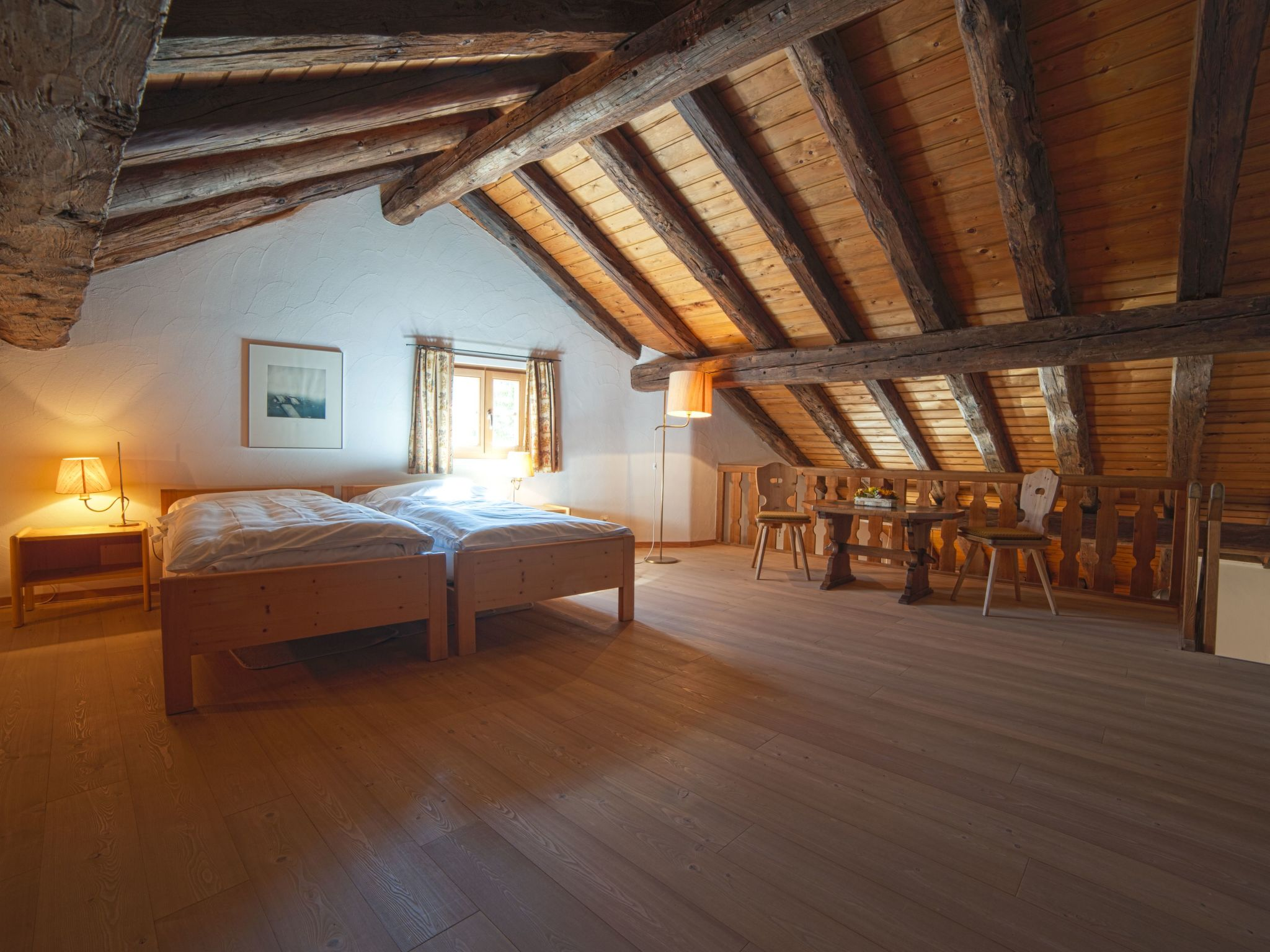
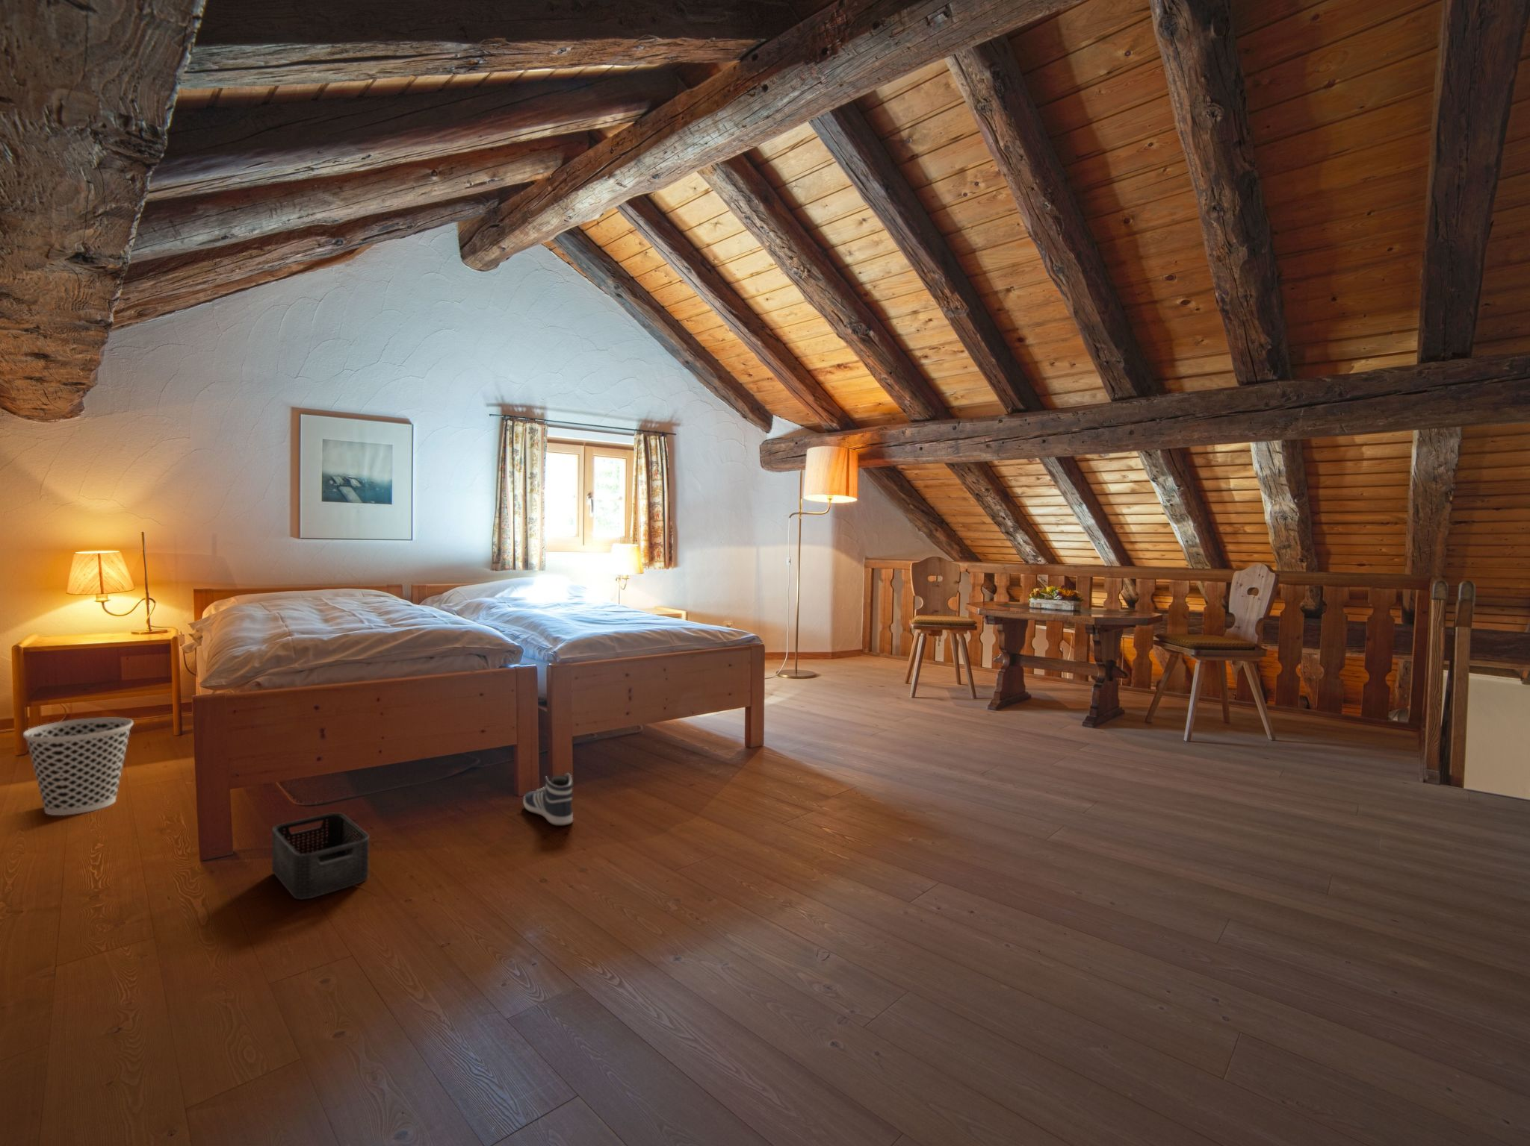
+ sneaker (548, 792)
+ storage bin (319, 853)
+ wastebasket (80, 767)
